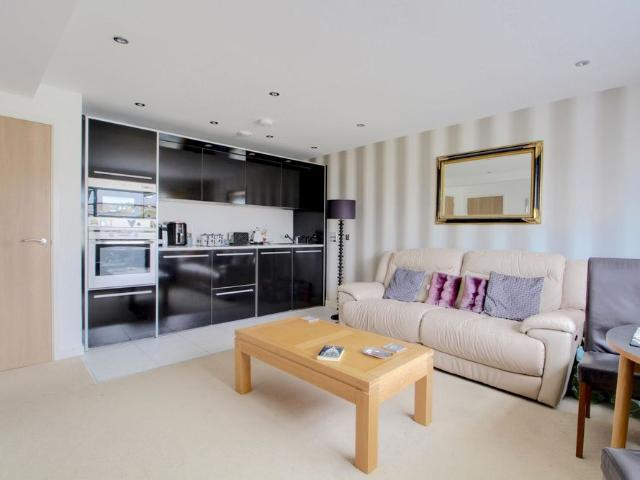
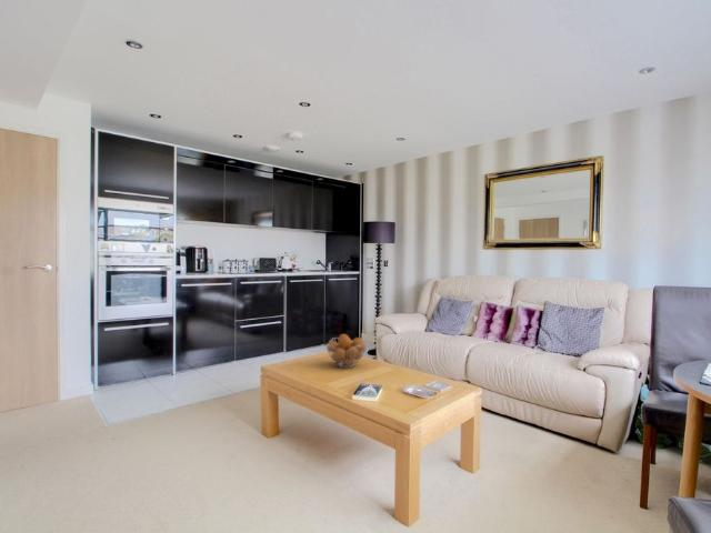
+ fruit basket (346, 350)
